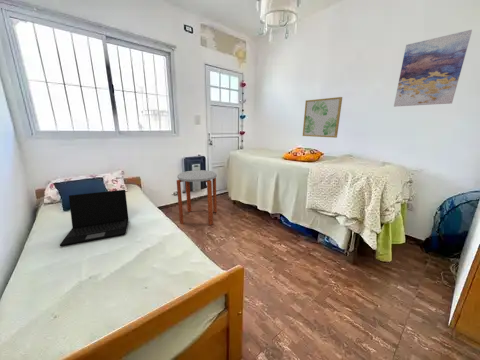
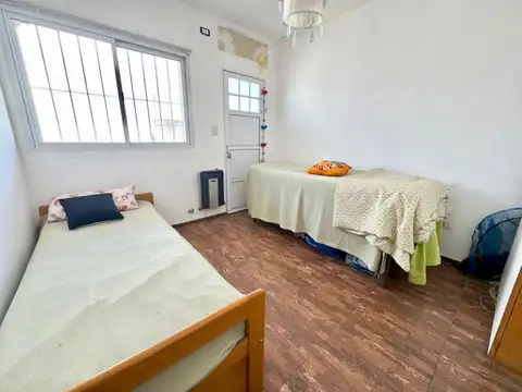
- wall art (428, 73)
- wall art (320, 118)
- side table (190, 196)
- laptop (96, 214)
